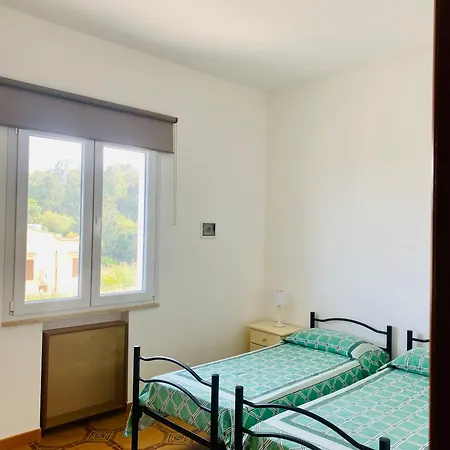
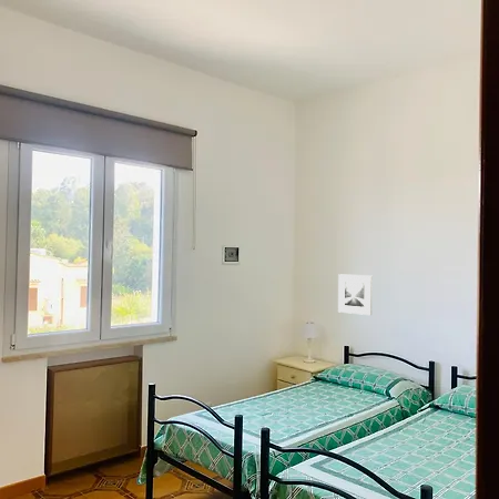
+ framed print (354, 294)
